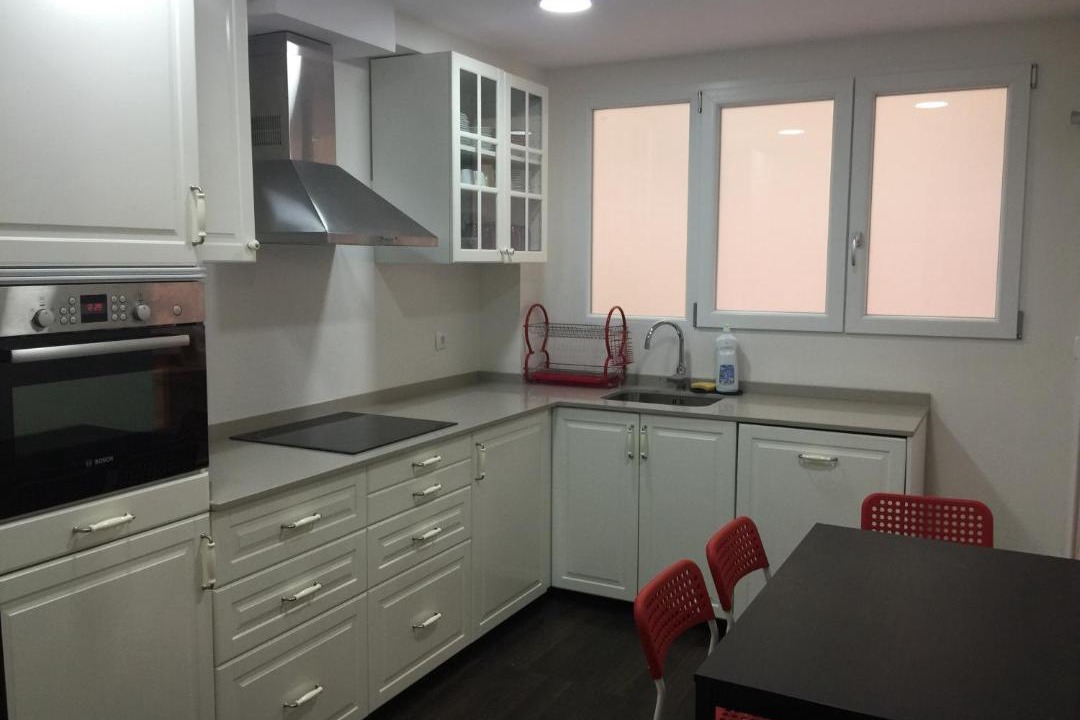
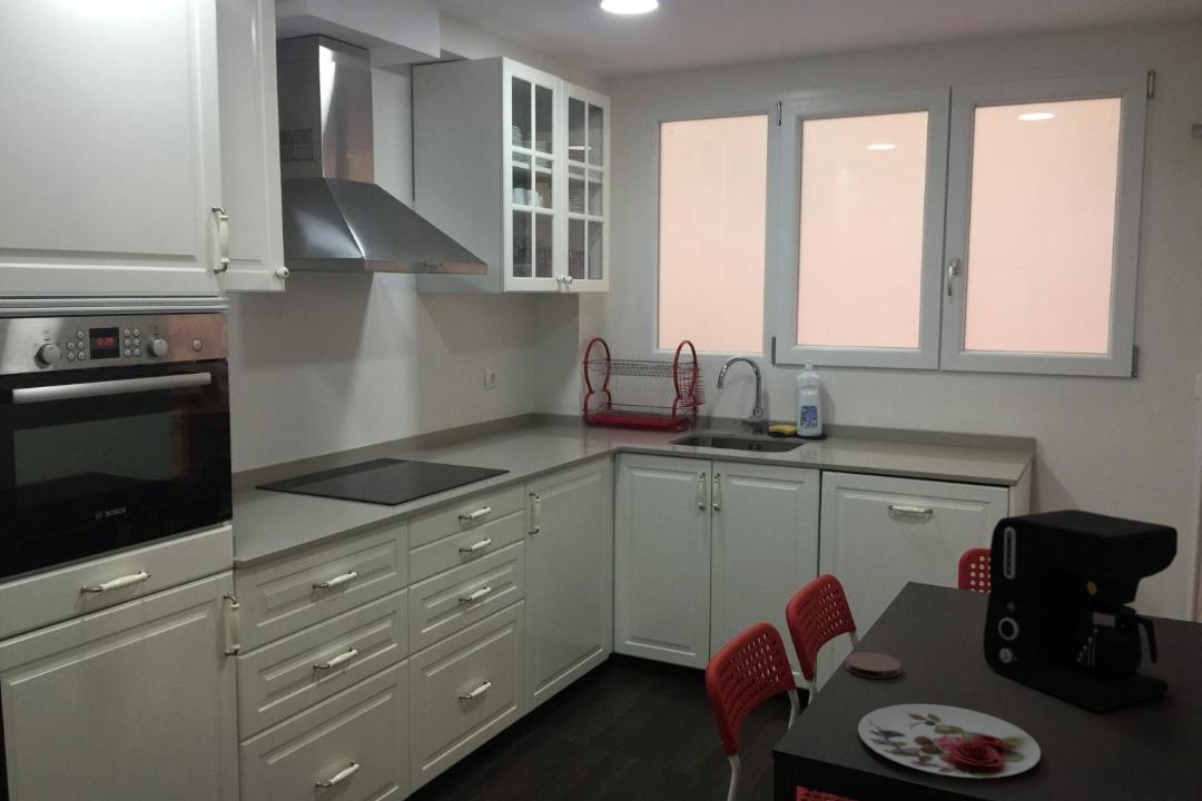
+ coffee maker (1082, 602)
+ coaster (873, 664)
+ plate (946, 736)
